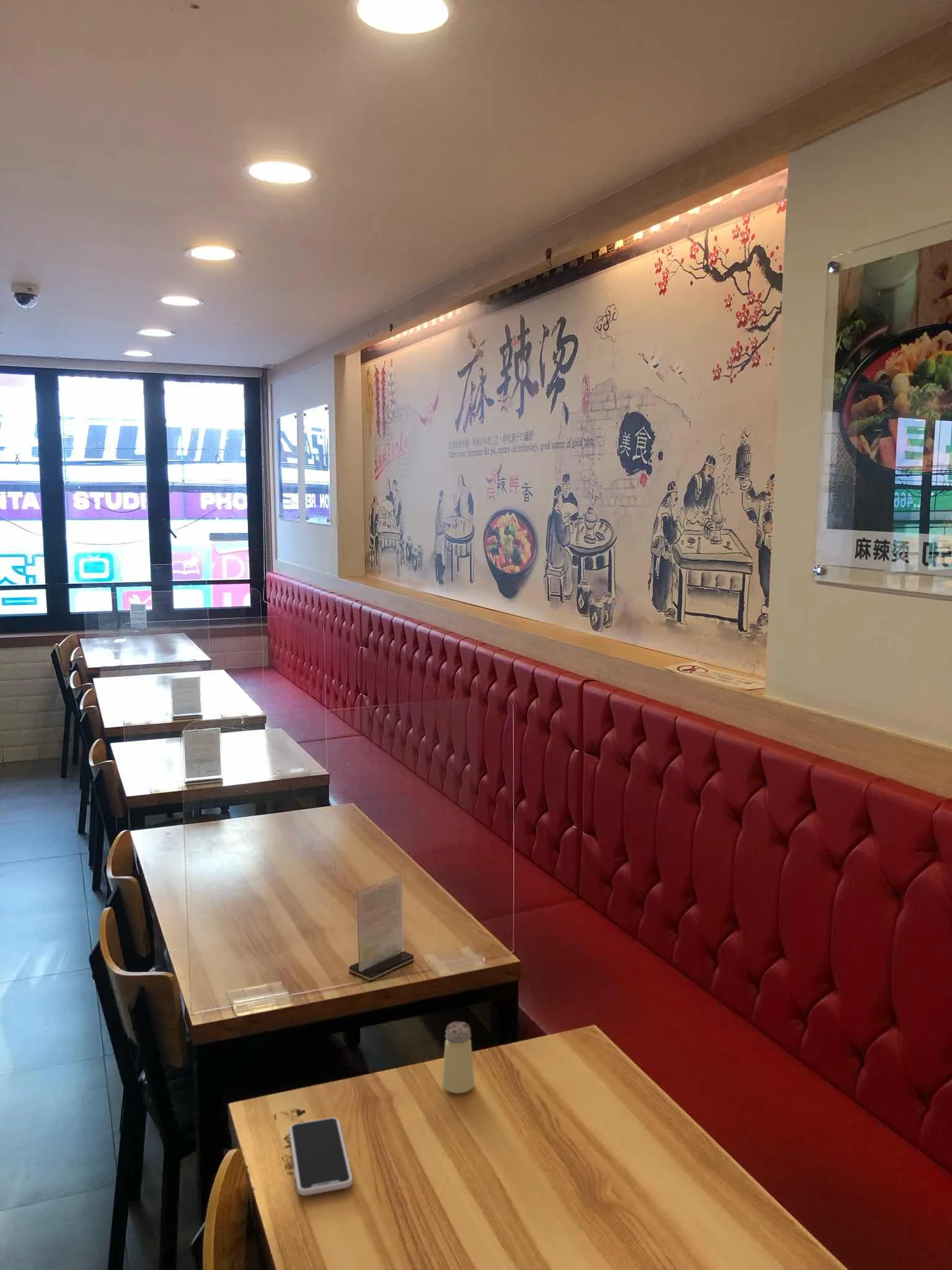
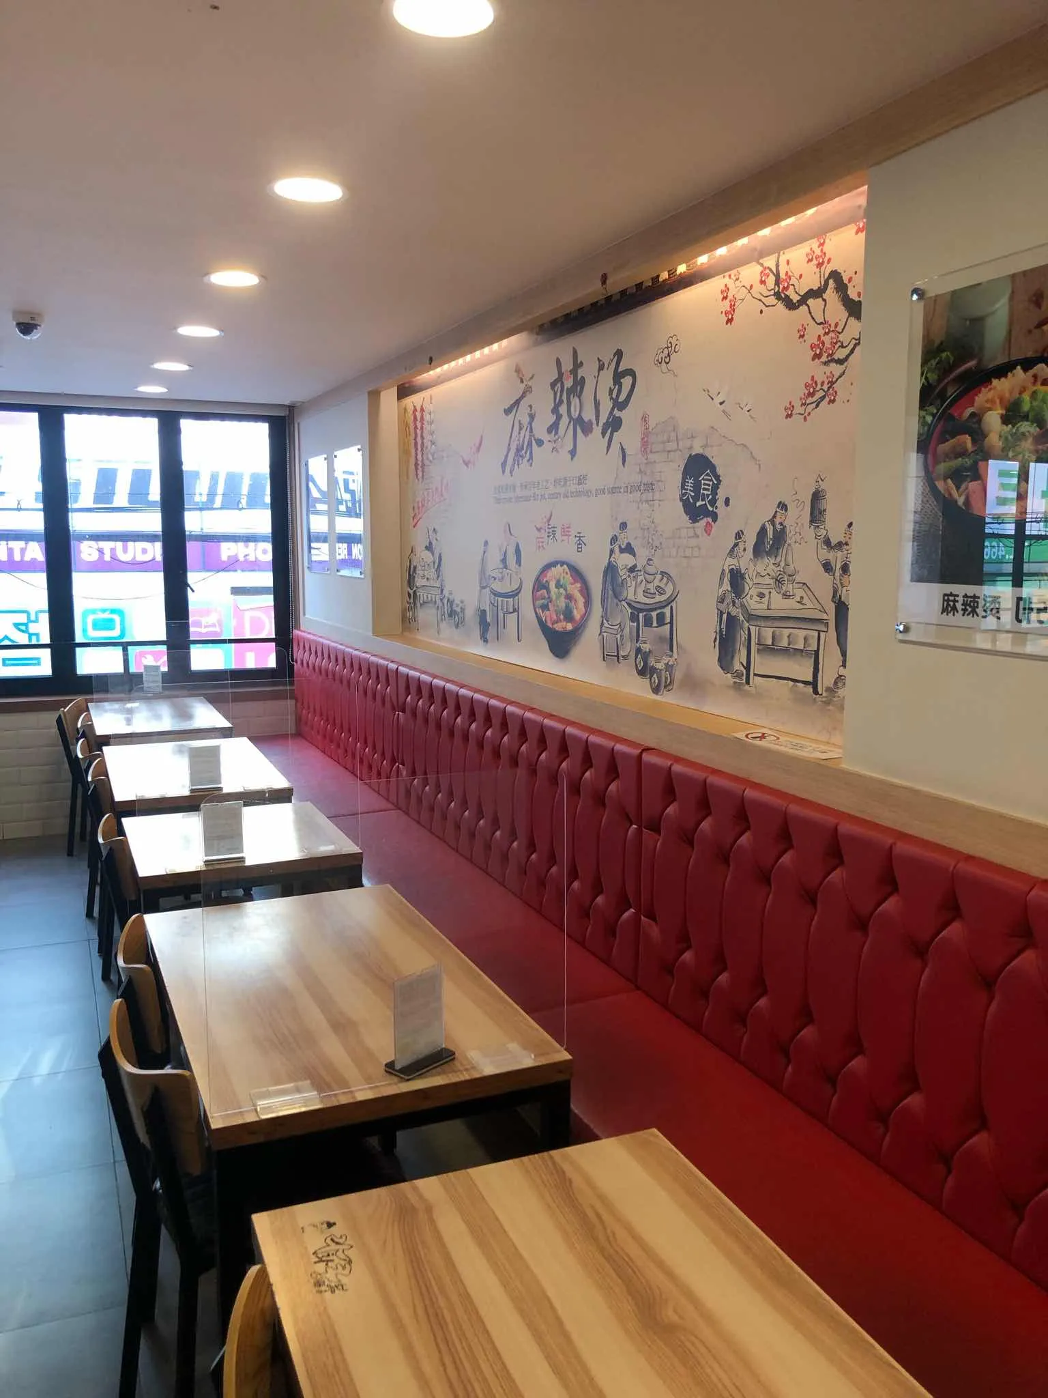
- saltshaker (458, 1055)
- smartphone (319, 1154)
